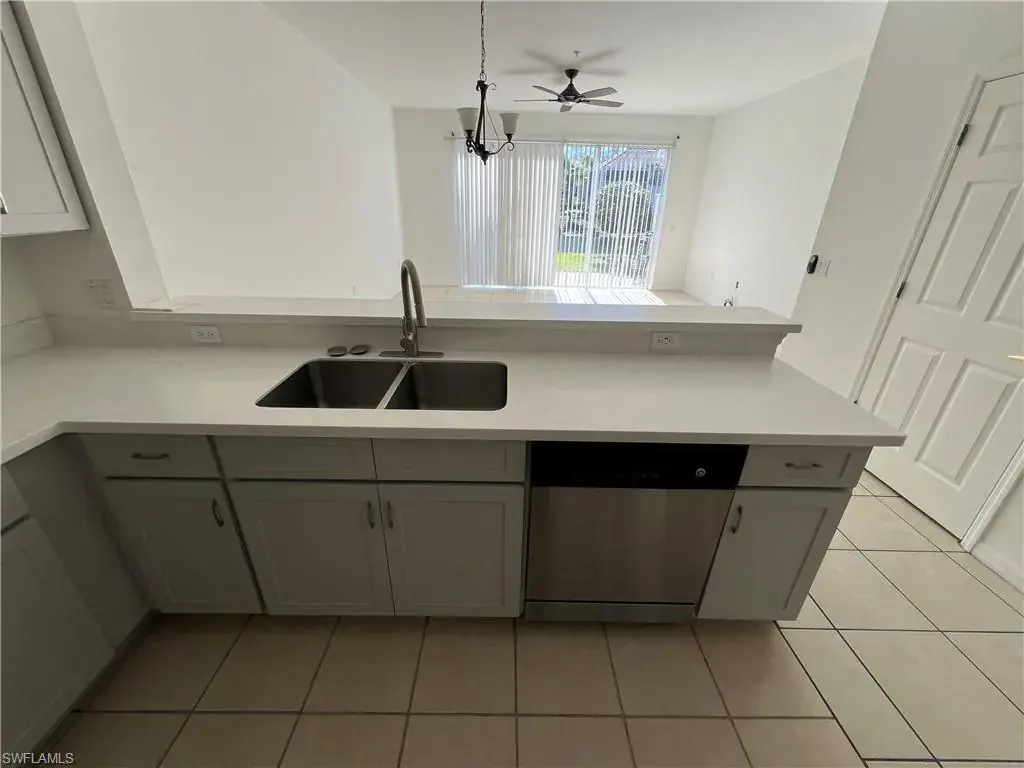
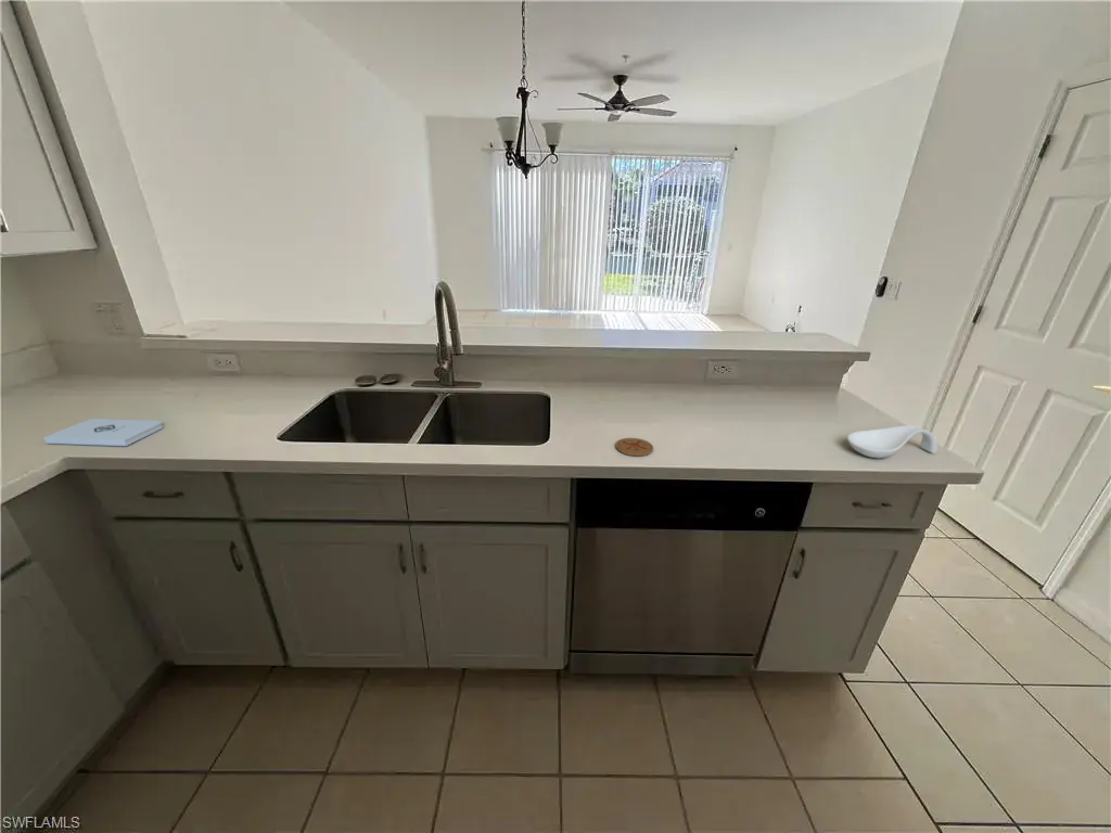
+ notepad (107, 432)
+ spoon rest (893, 439)
+ coaster (634, 446)
